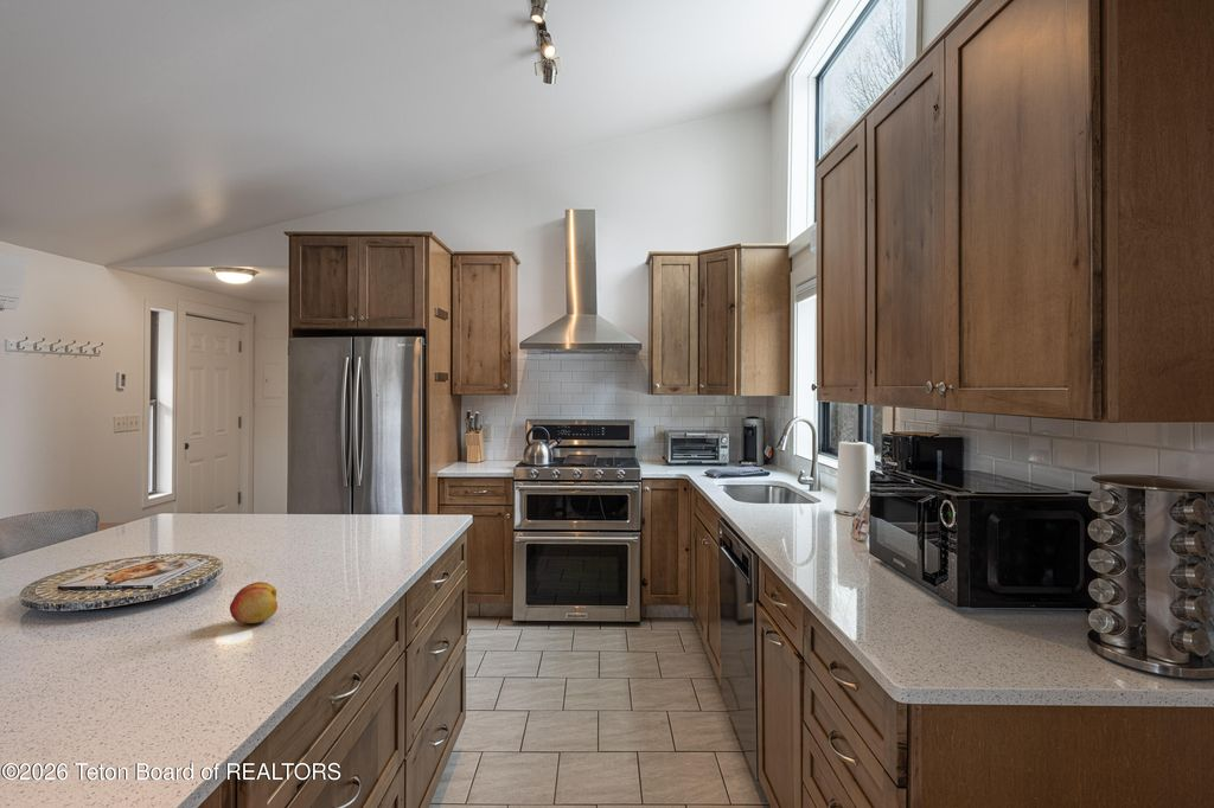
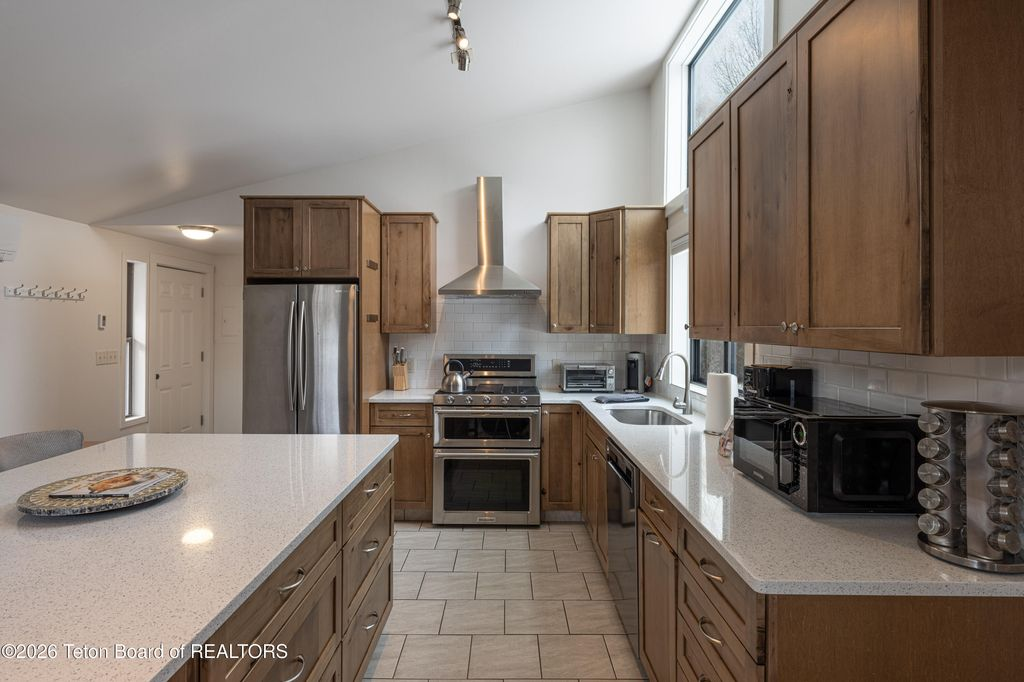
- fruit (255, 602)
